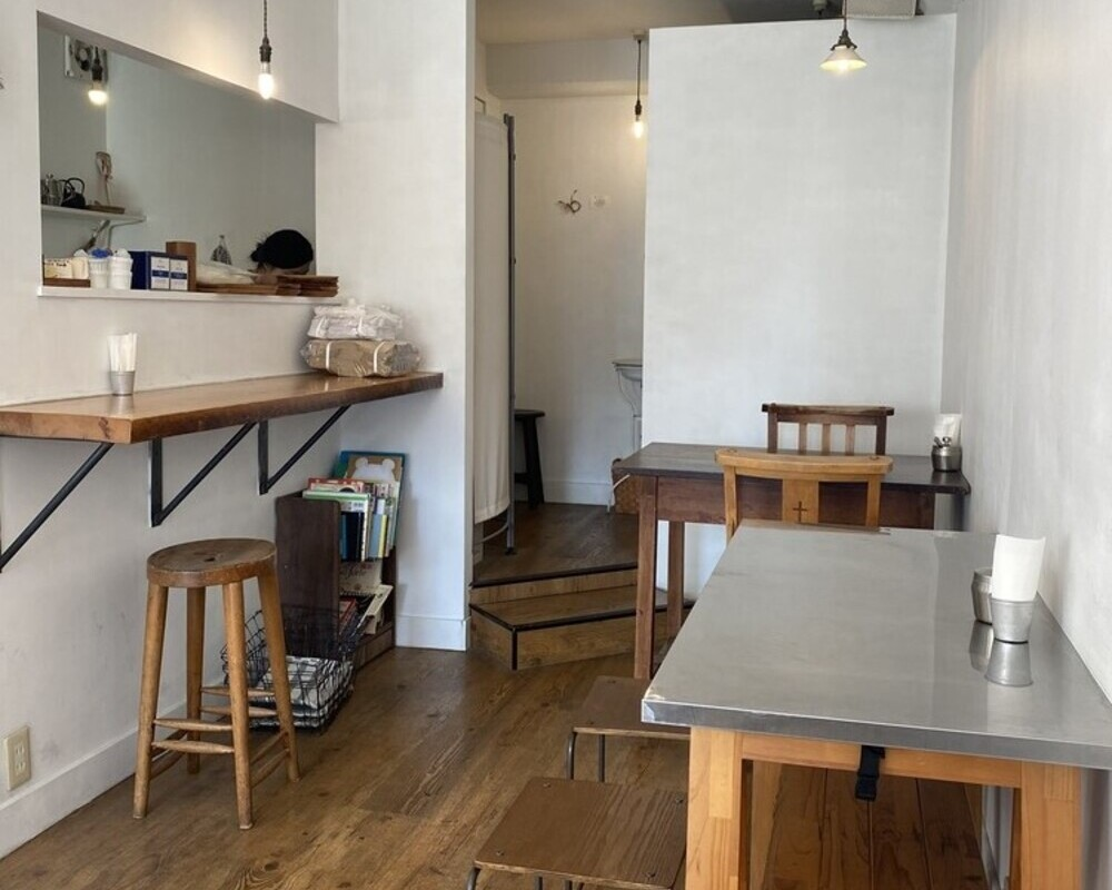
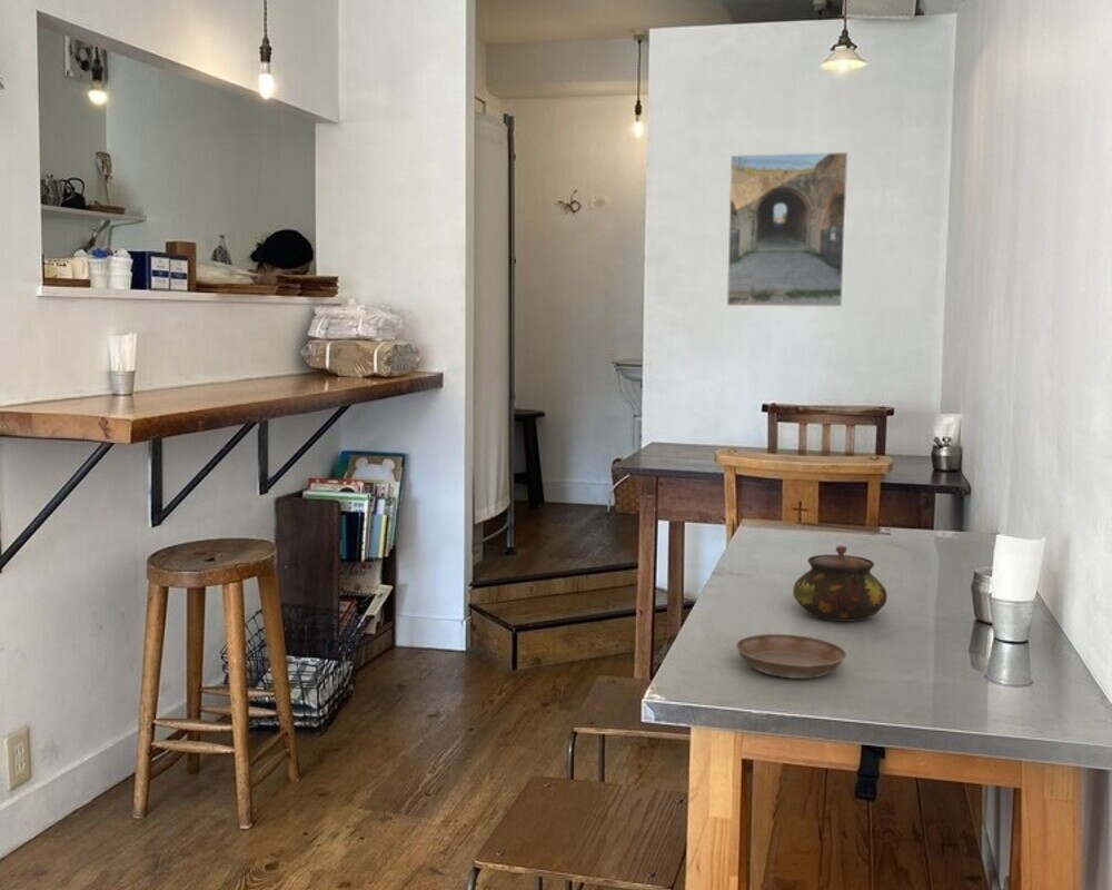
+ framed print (786, 230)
+ teapot (840, 580)
+ saucer (790, 657)
